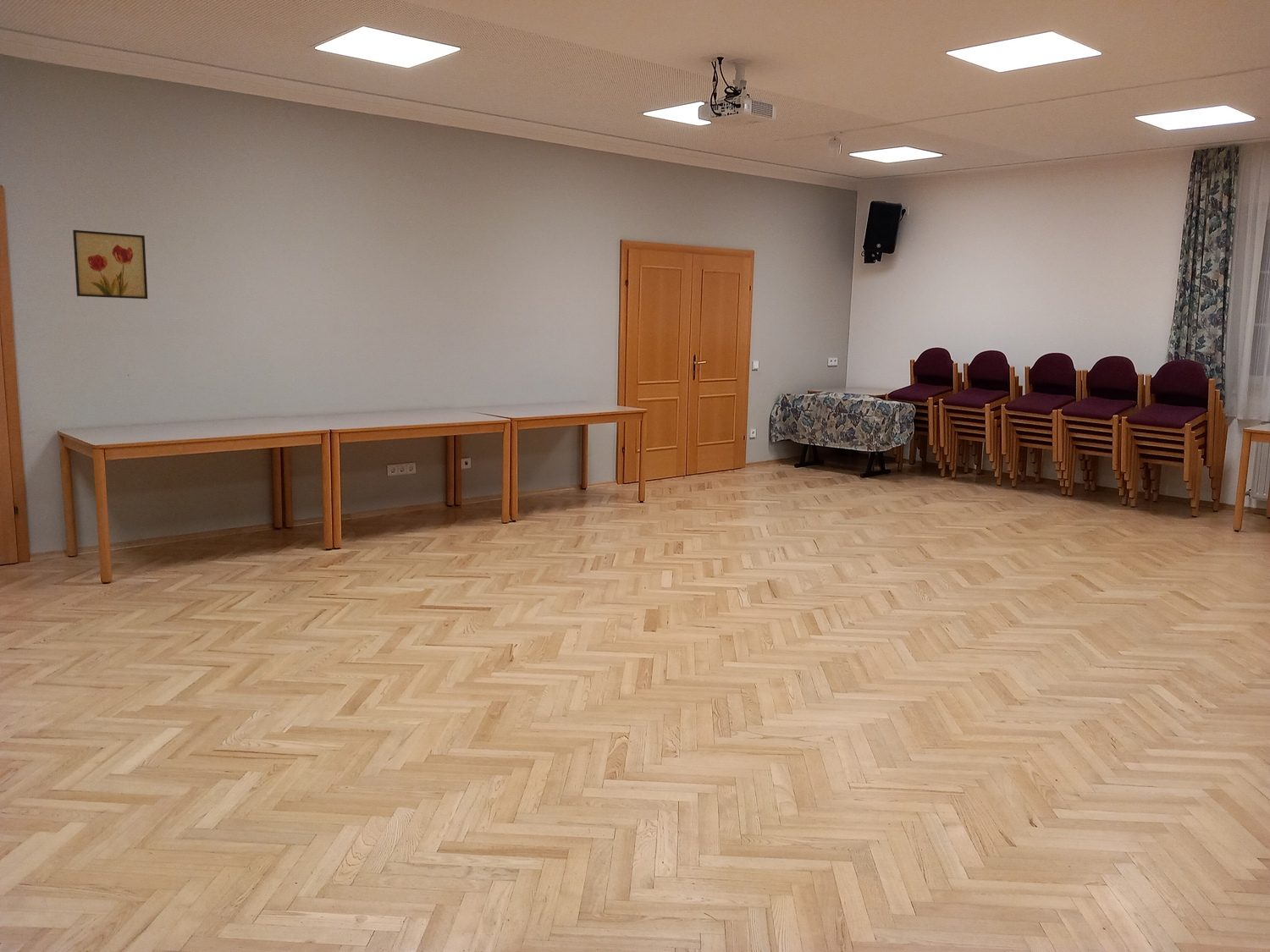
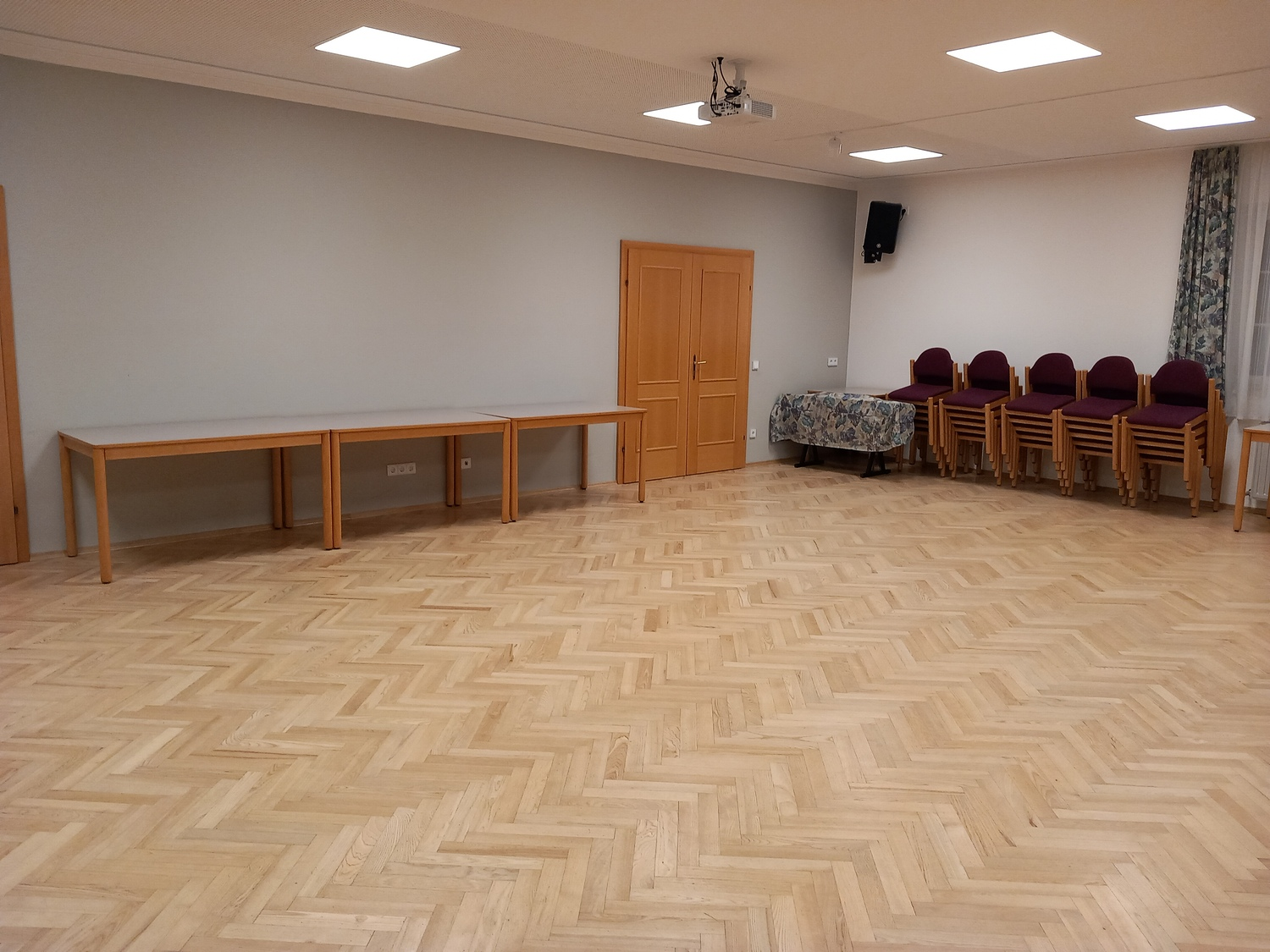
- wall art (110, 265)
